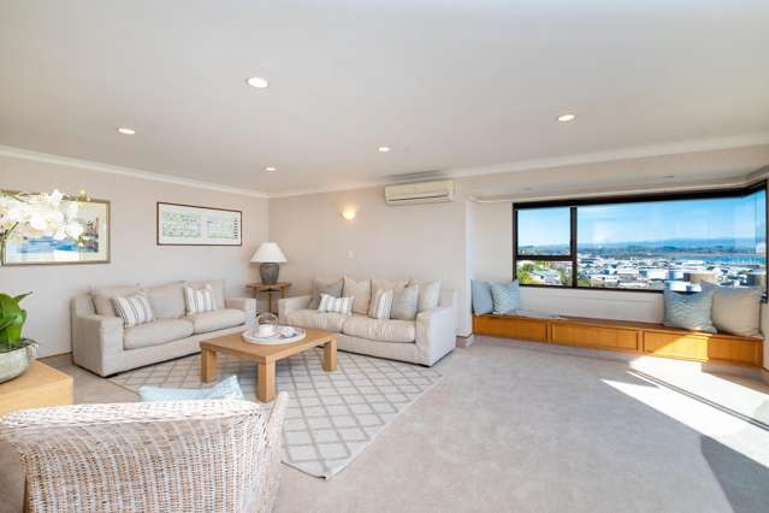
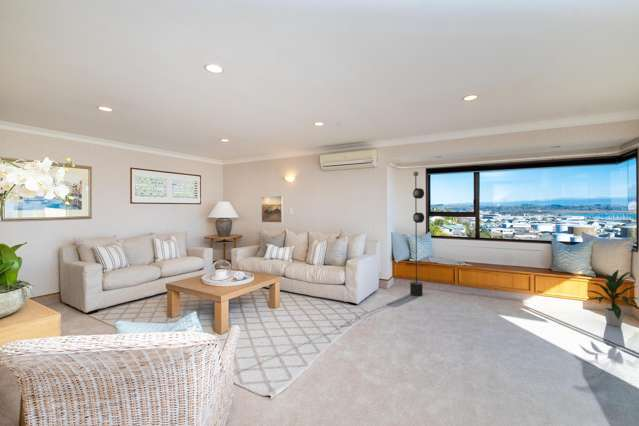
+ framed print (271, 209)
+ indoor plant (612, 297)
+ floor lamp (416, 236)
